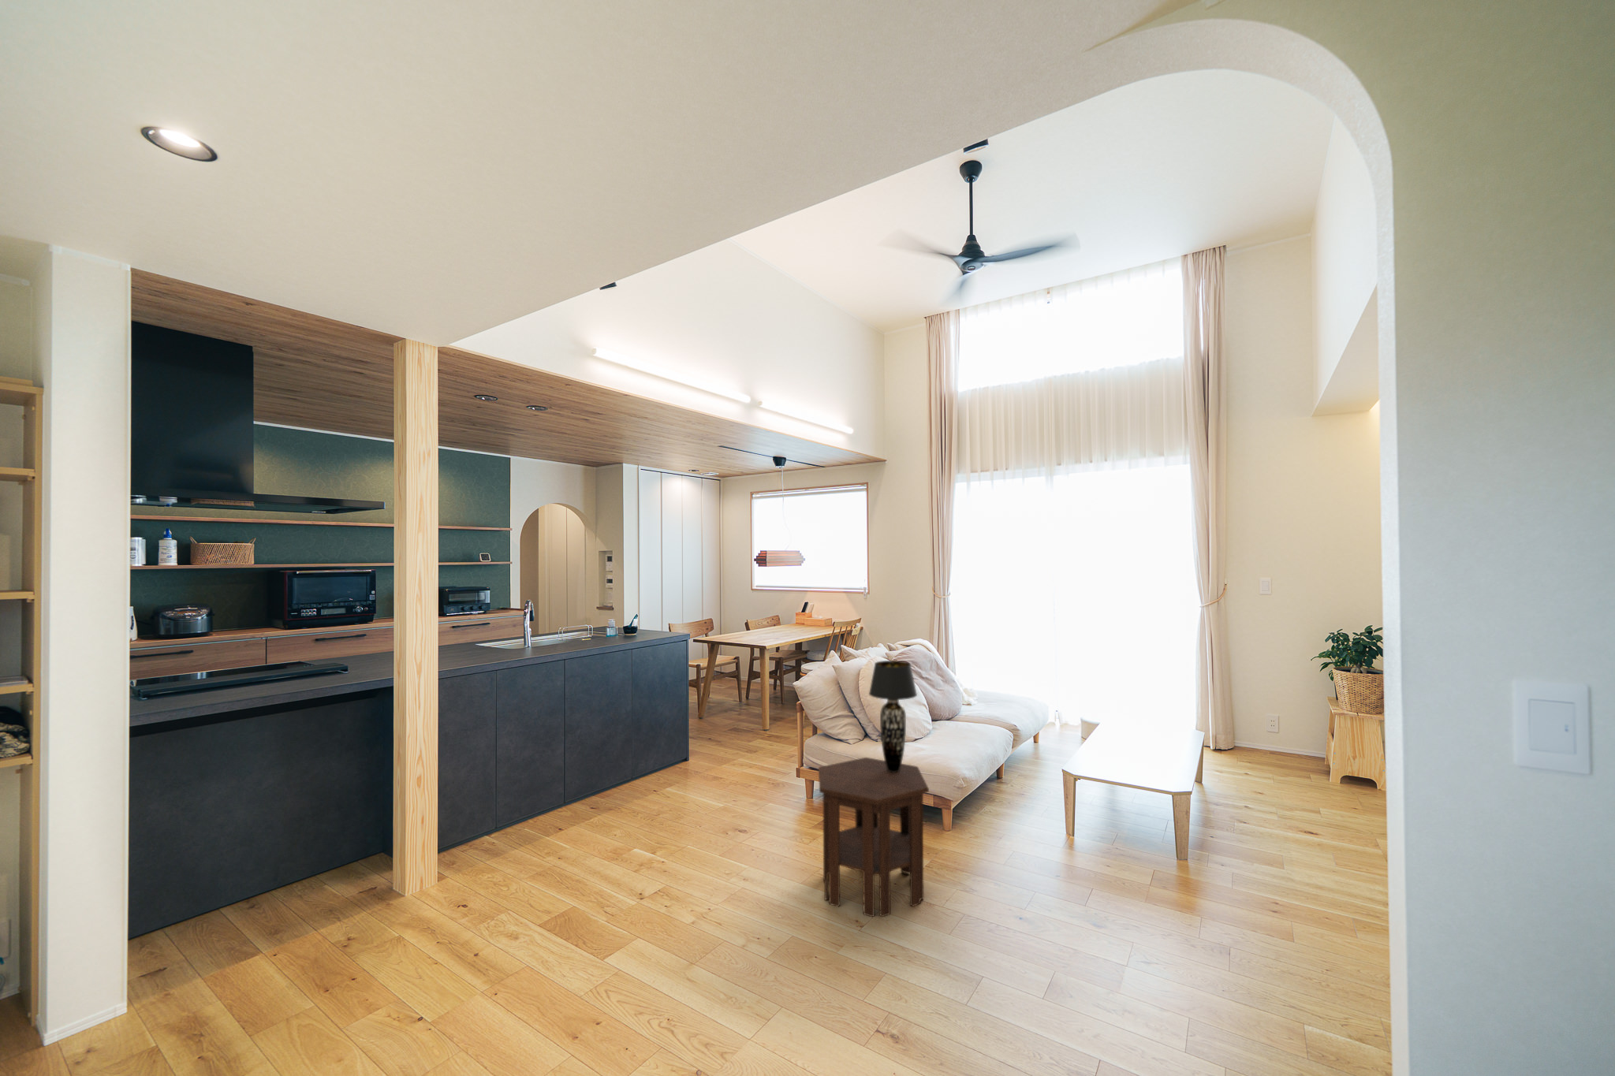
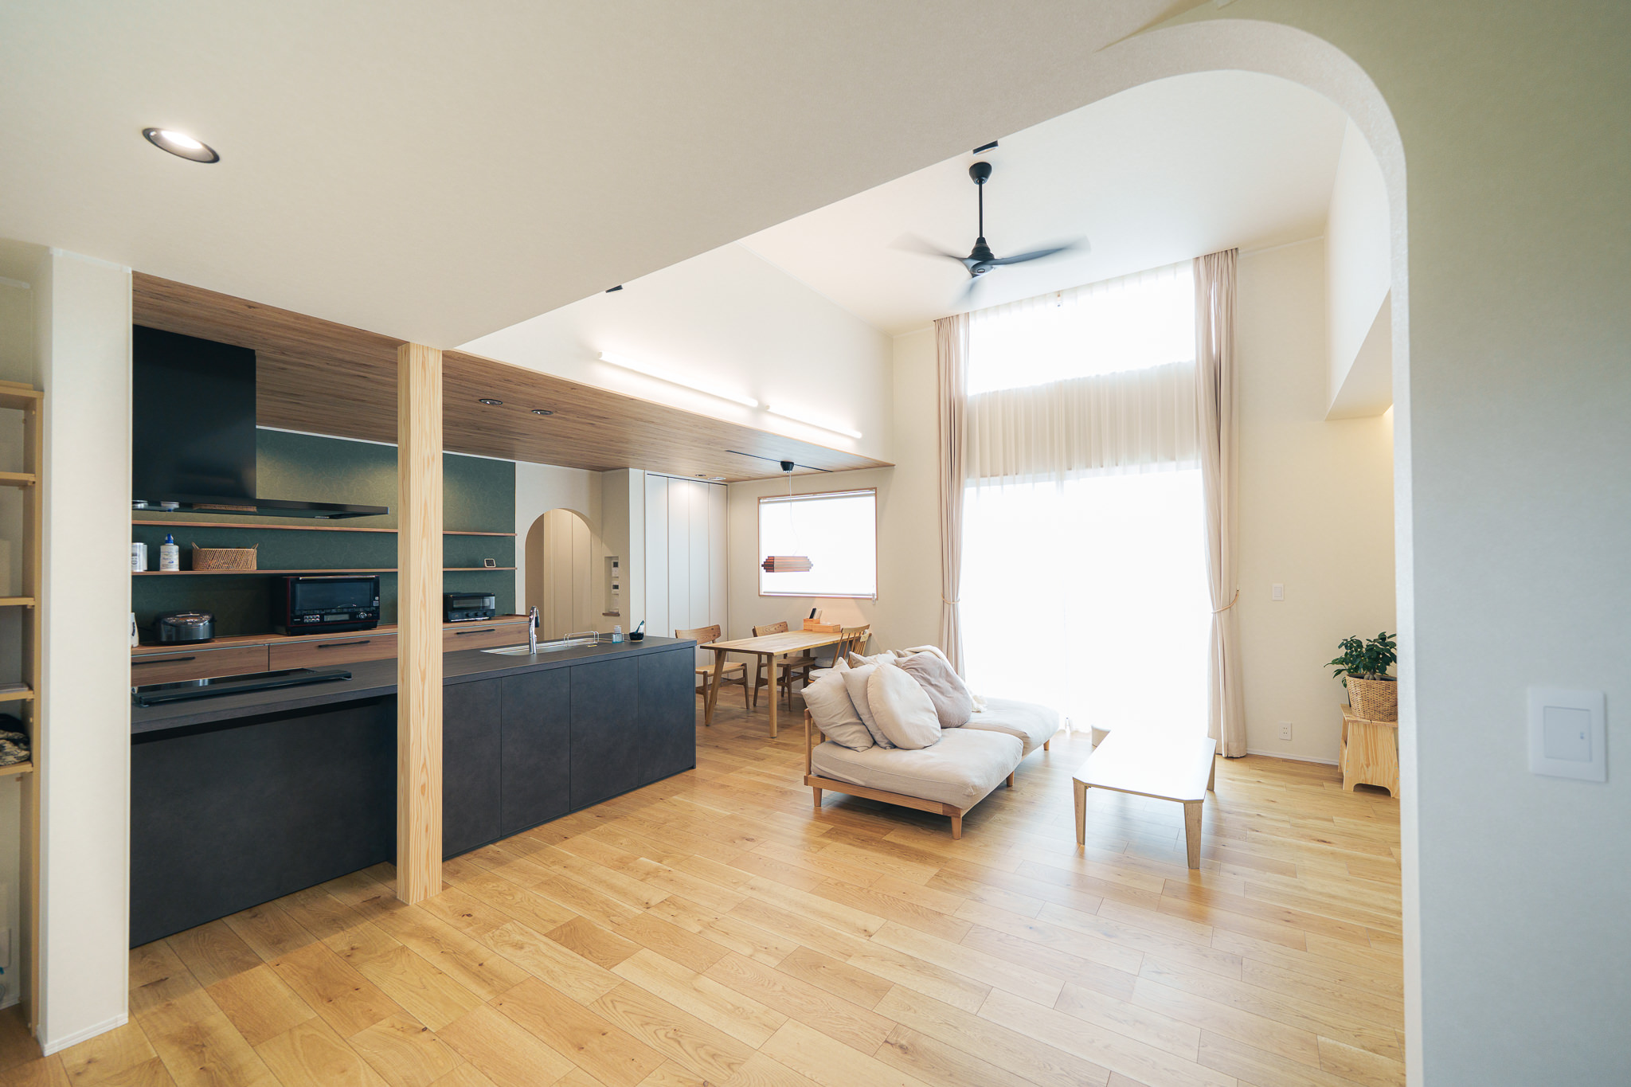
- side table (872, 832)
- table lamp (892, 717)
